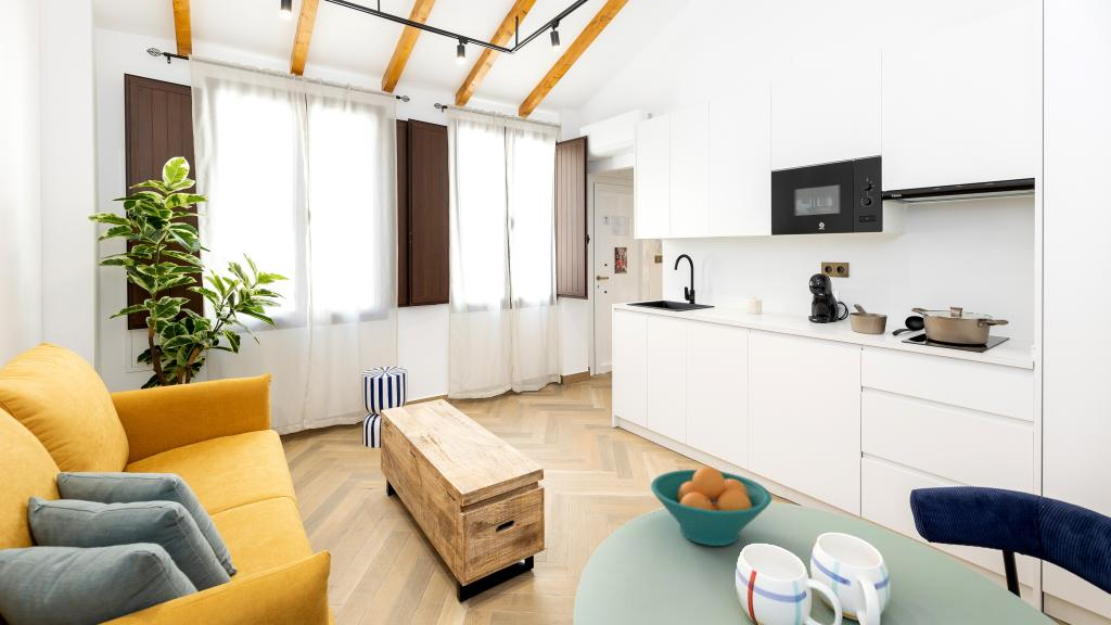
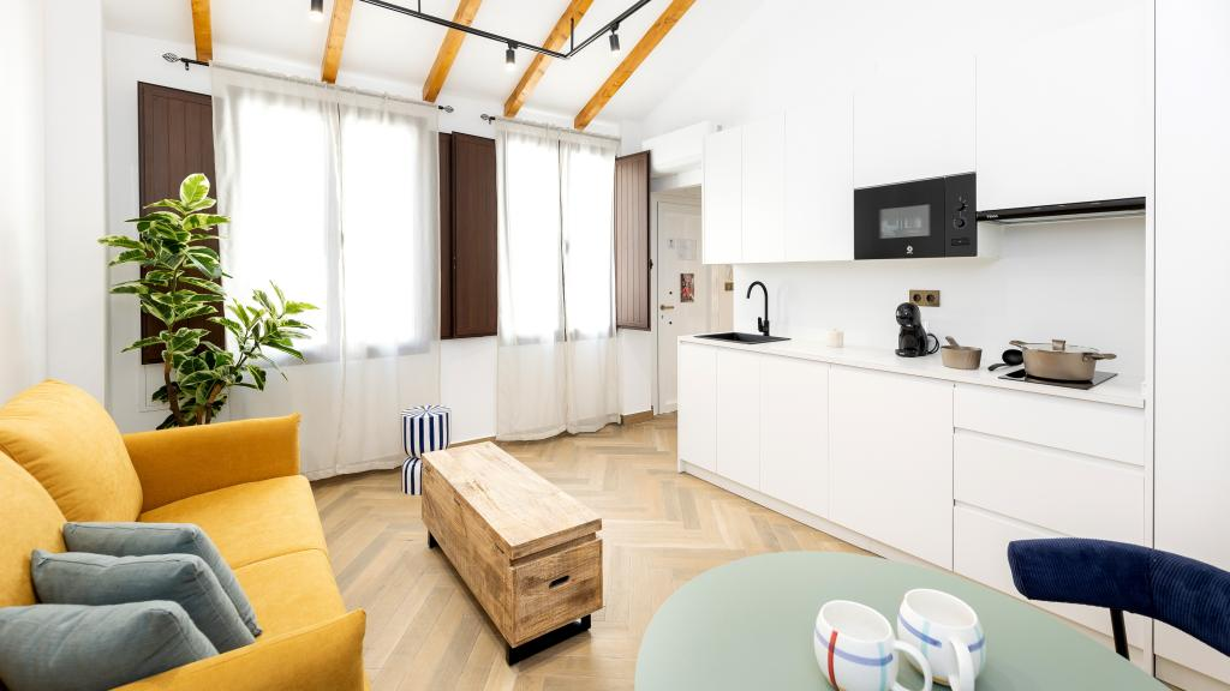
- fruit bowl (708, 500)
